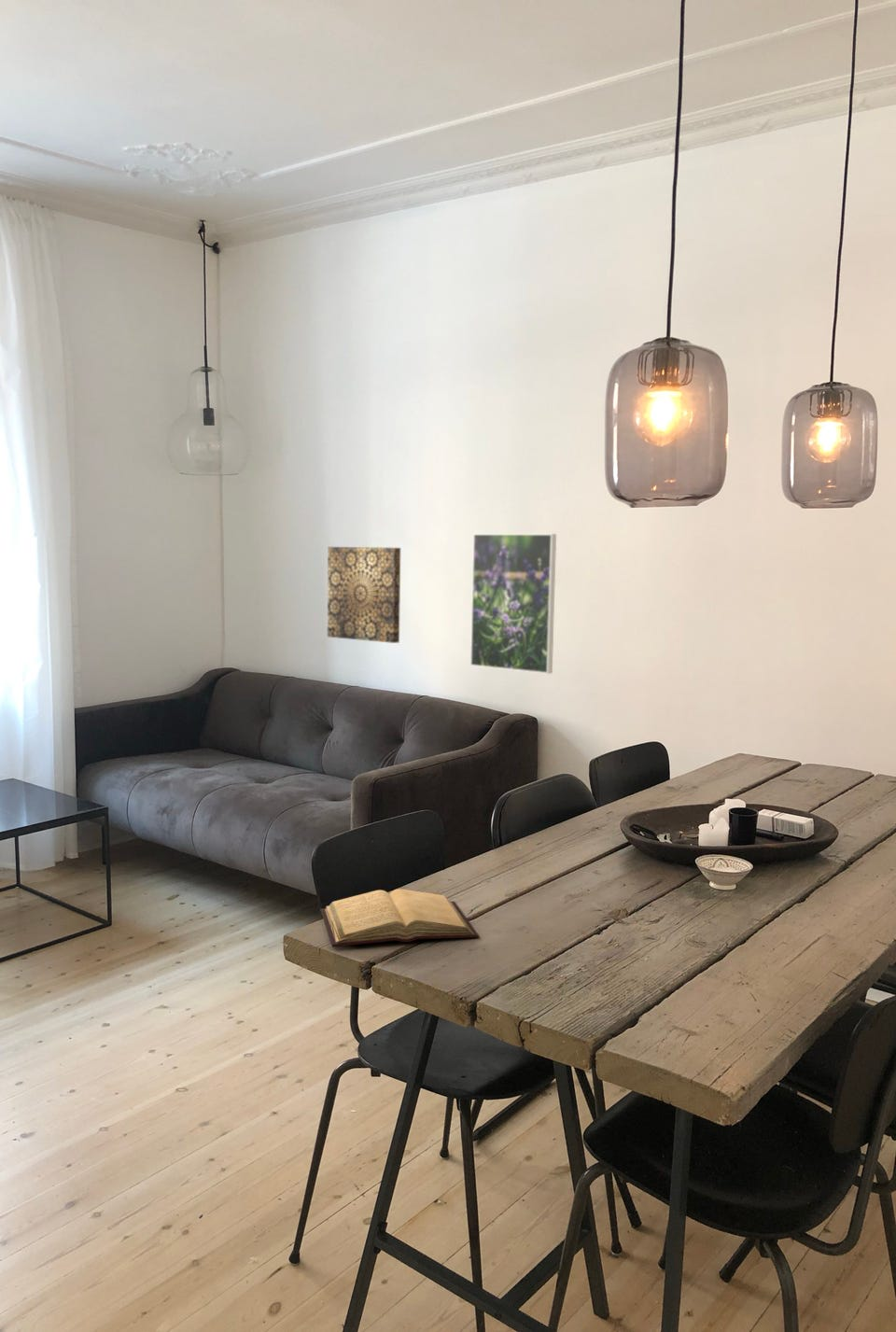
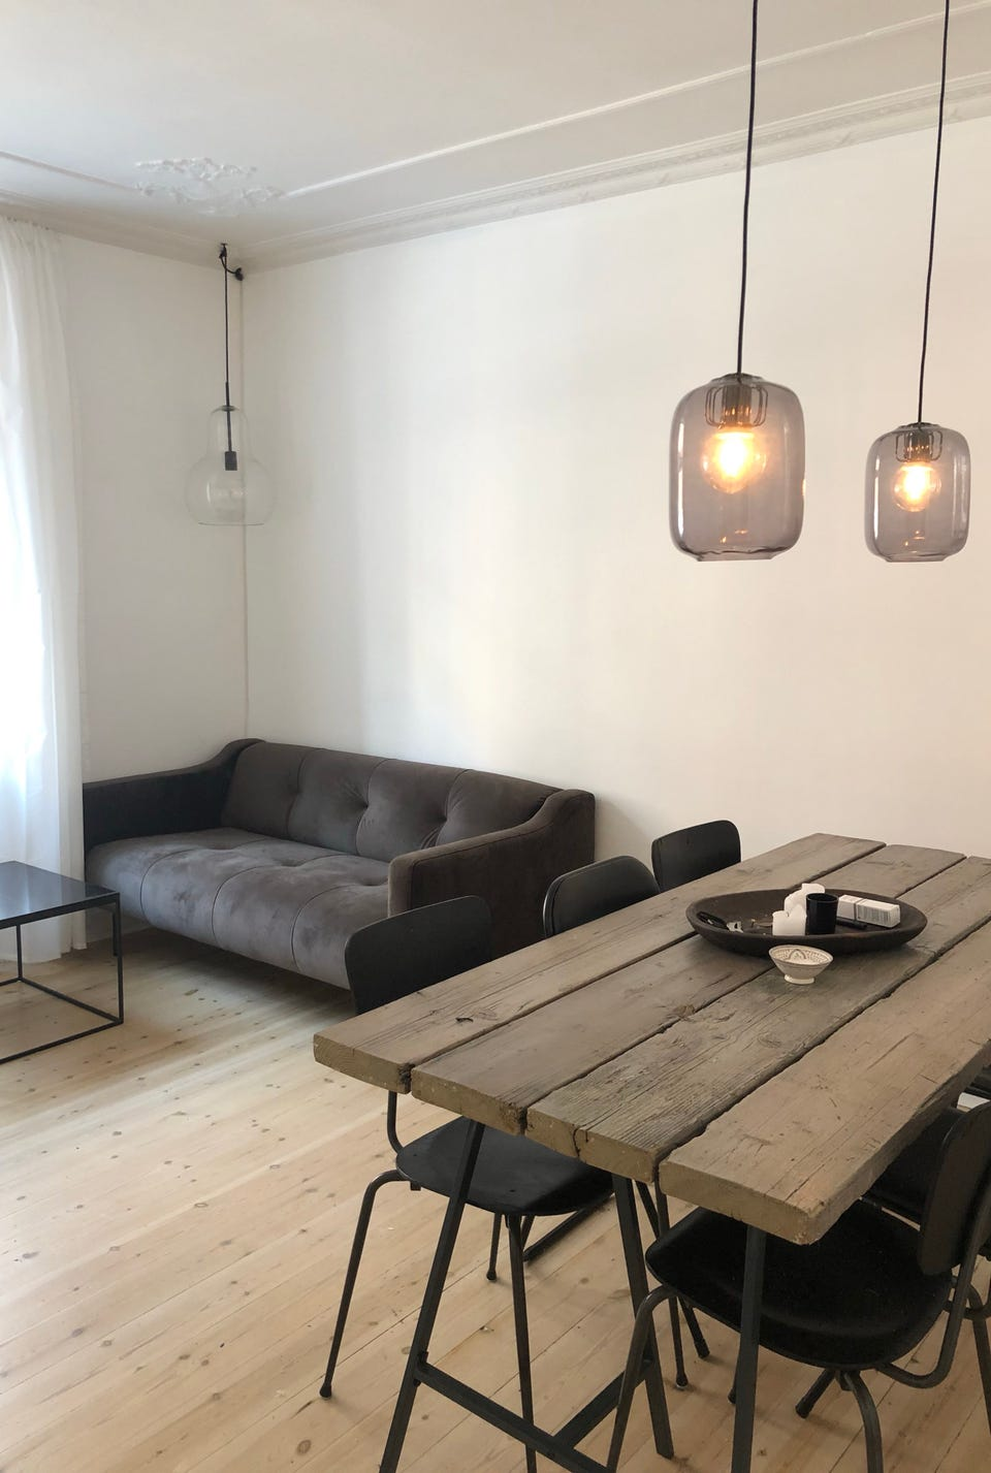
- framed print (511, 601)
- wall art (362, 594)
- book (397, 914)
